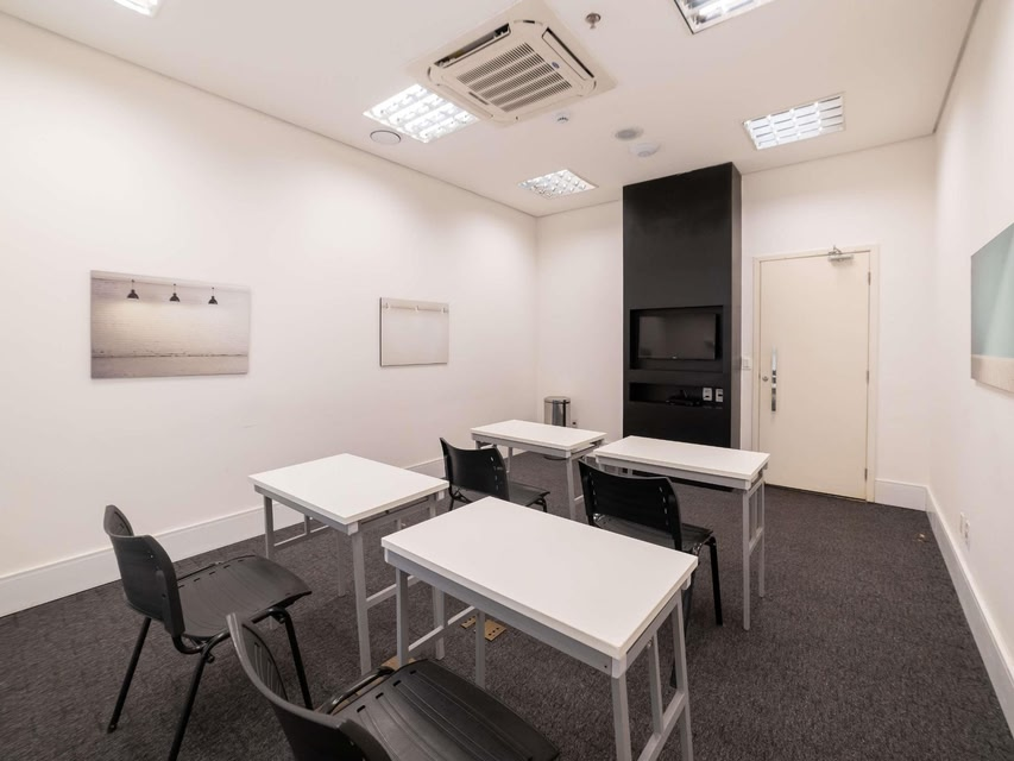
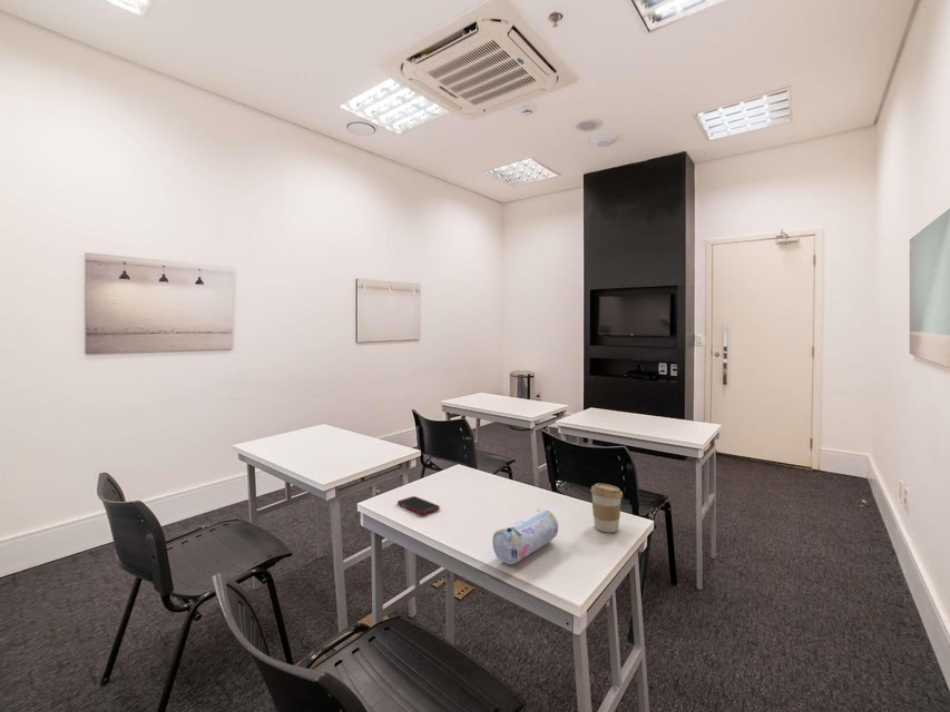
+ pencil case (526, 534)
+ coffee cup (606, 506)
+ cell phone (418, 505)
